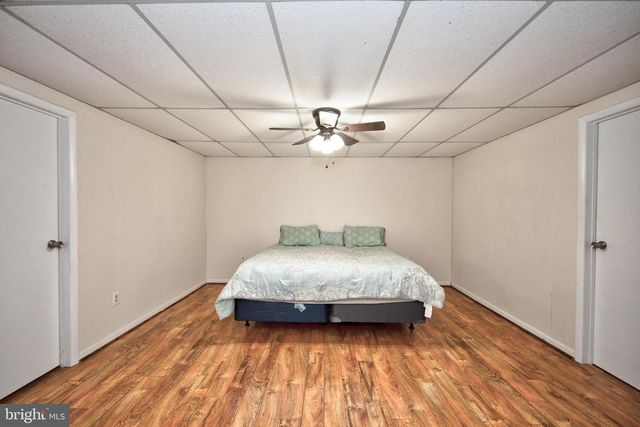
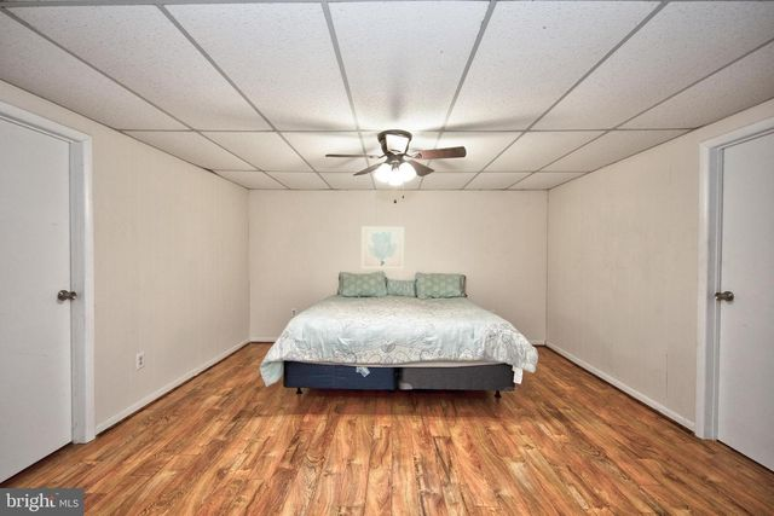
+ wall art (382, 248)
